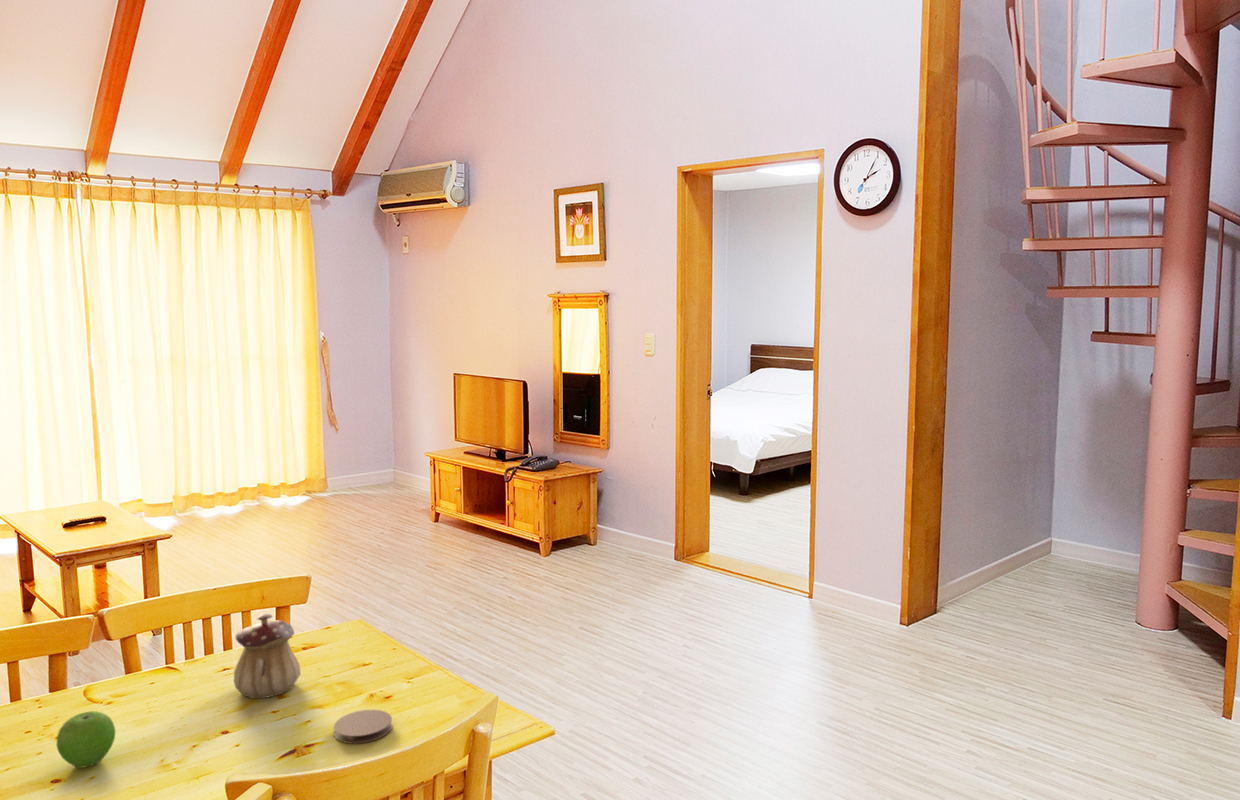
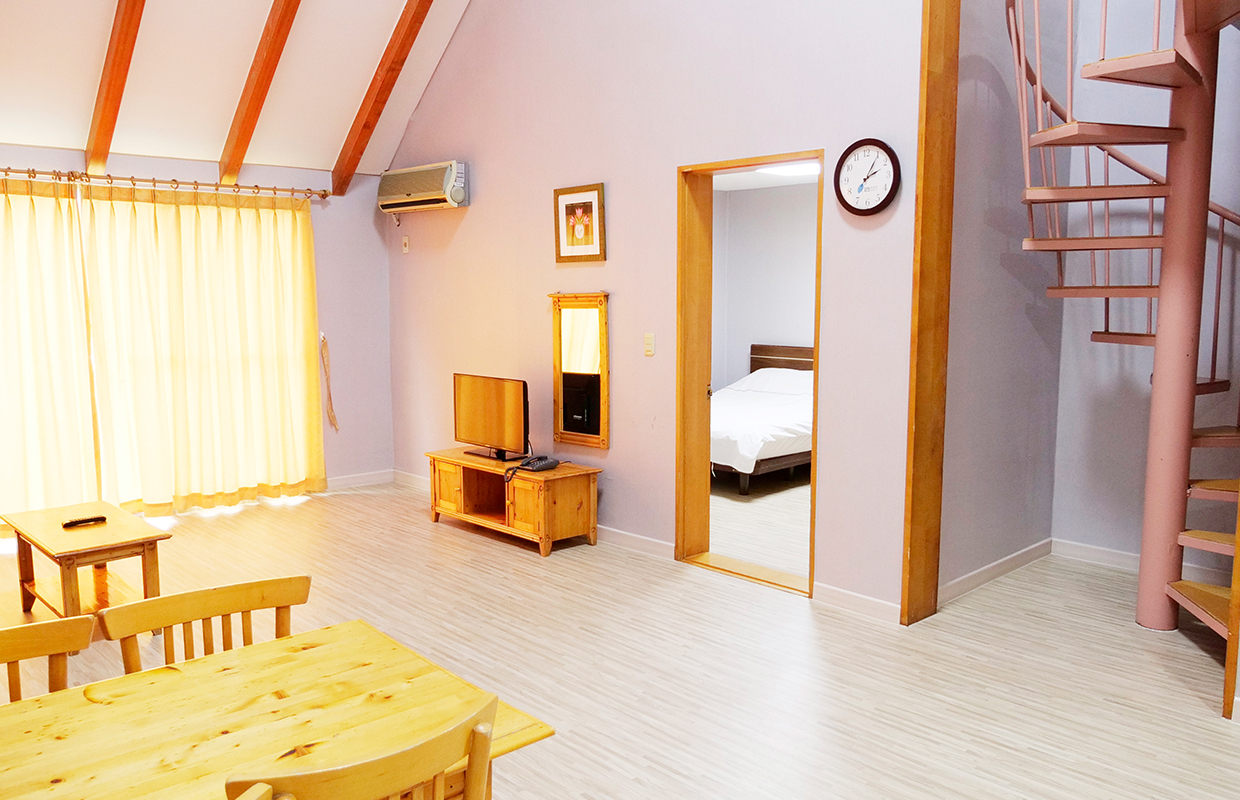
- teapot (265, 652)
- coaster (363, 725)
- fruit (86, 739)
